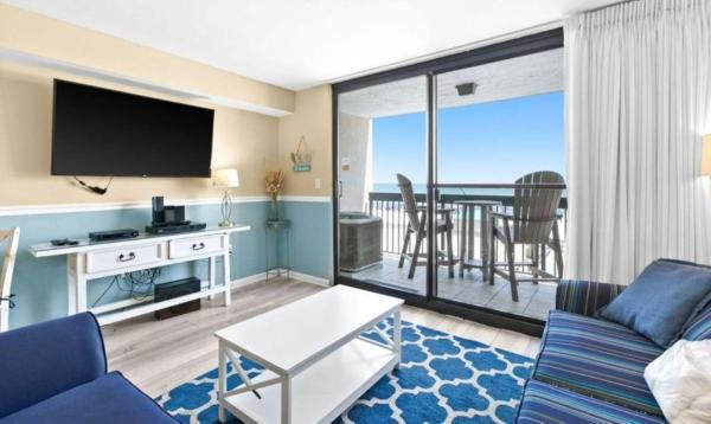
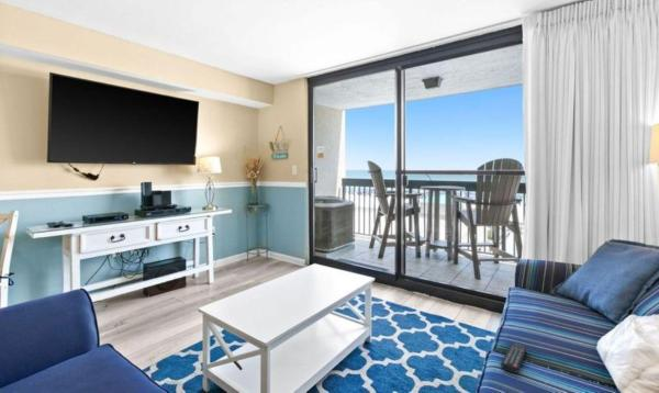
+ remote control (514, 357)
